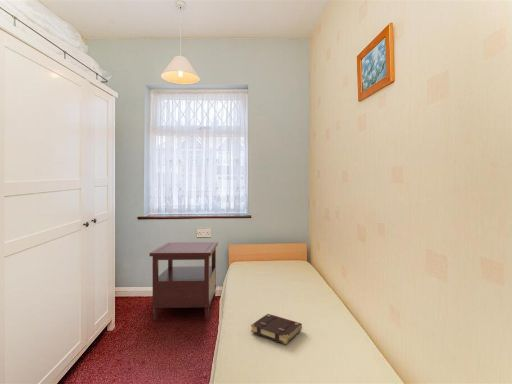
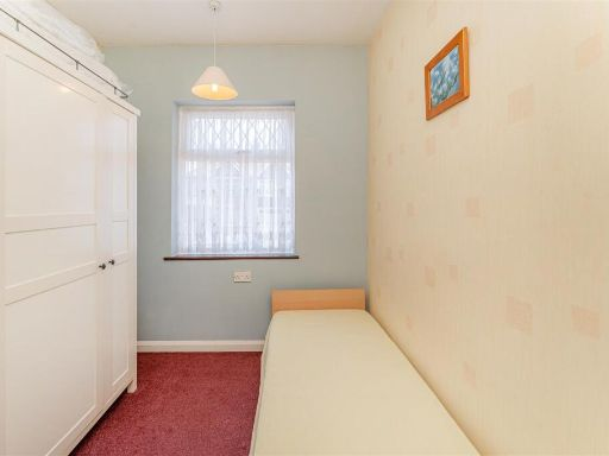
- book (276, 327)
- side table (187, 277)
